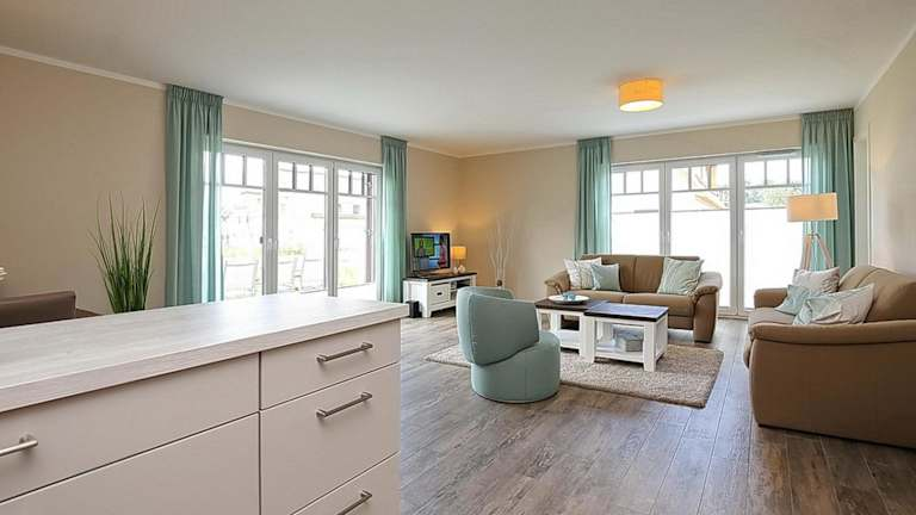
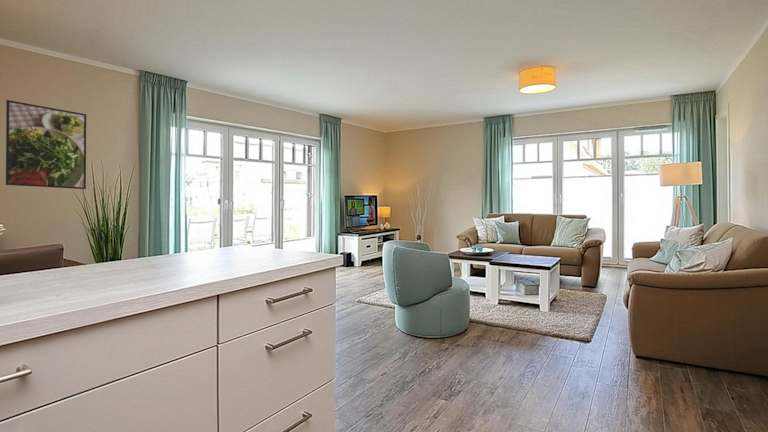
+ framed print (48, 147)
